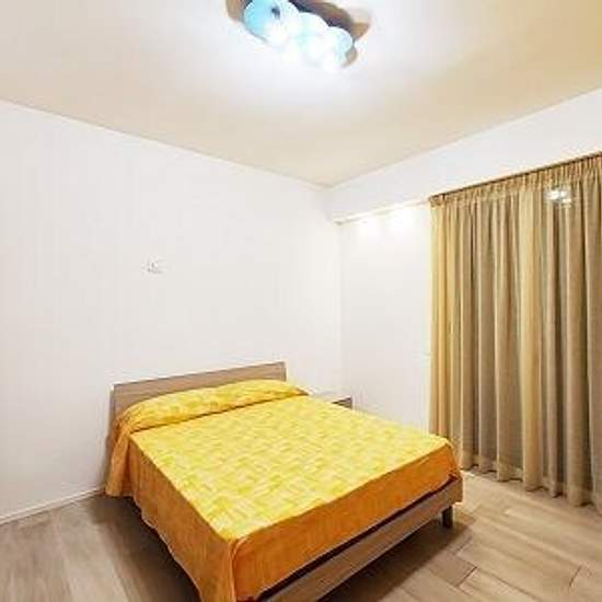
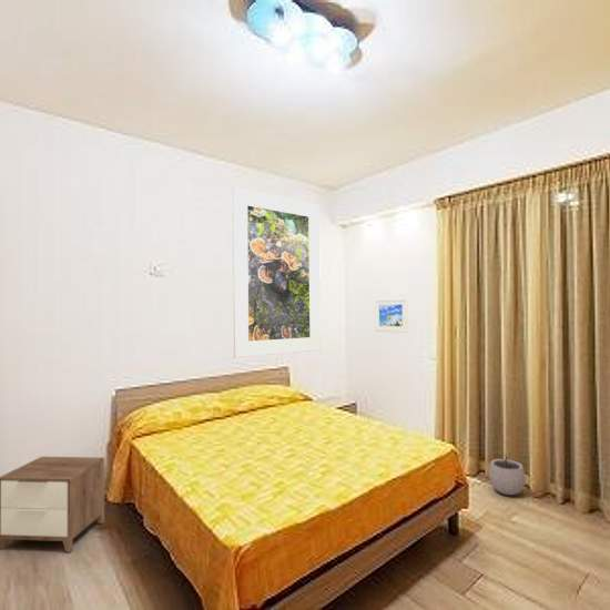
+ nightstand (54, 500)
+ plant pot (506, 471)
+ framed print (390, 315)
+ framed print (279, 275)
